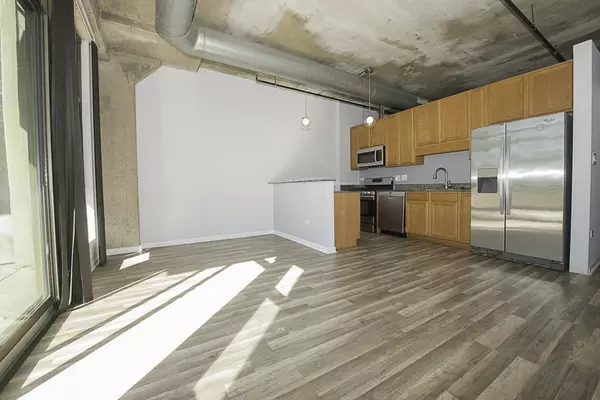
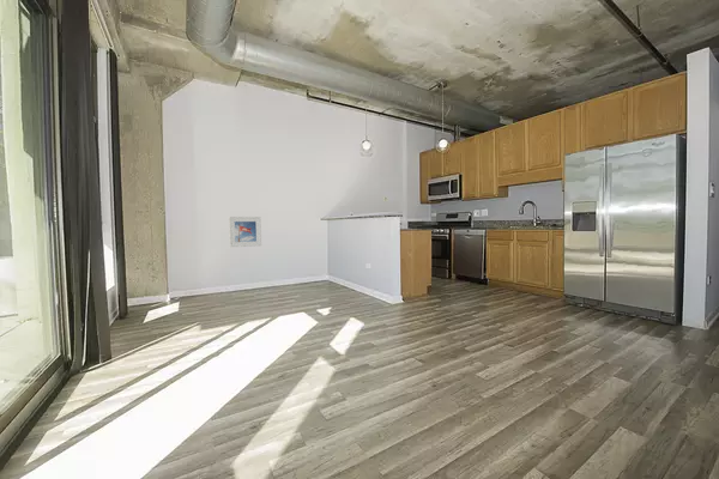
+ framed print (244, 231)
